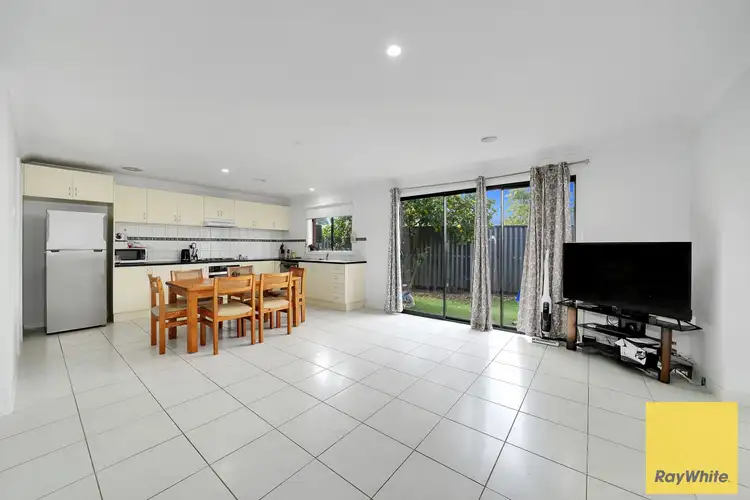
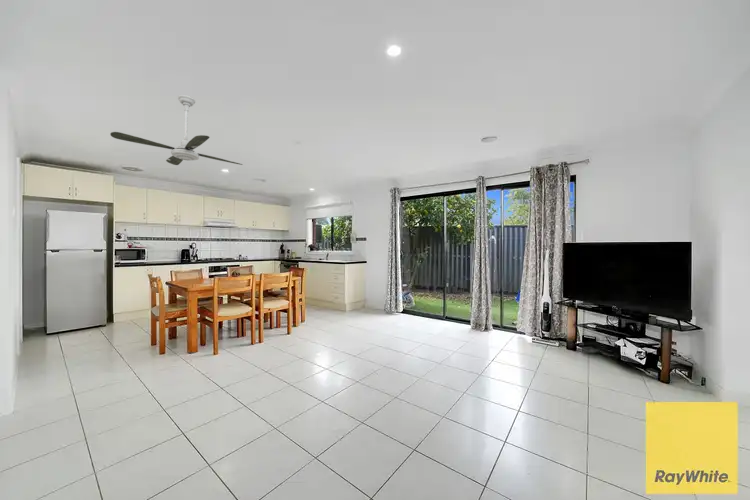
+ ceiling fan (185, 127)
